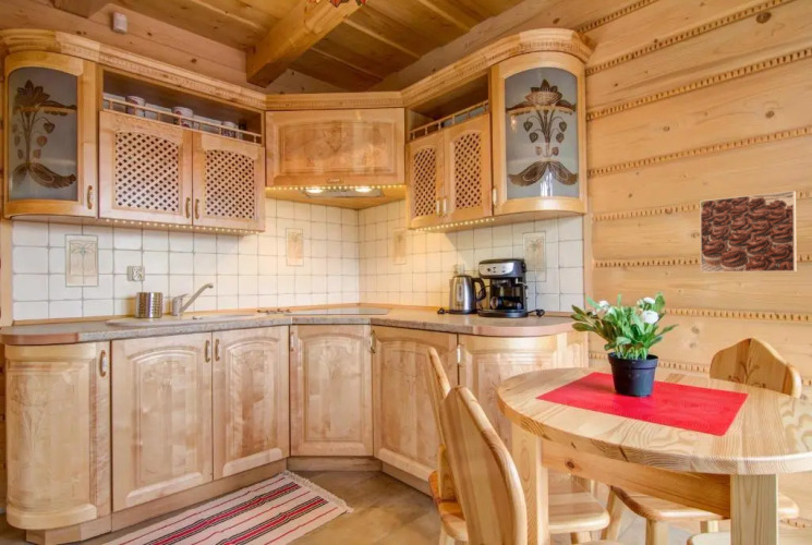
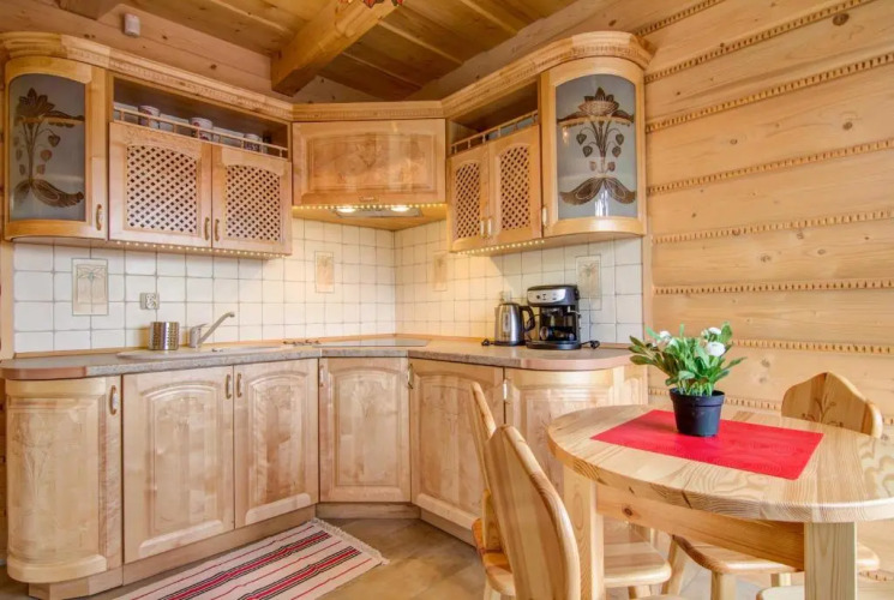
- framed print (744, 233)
